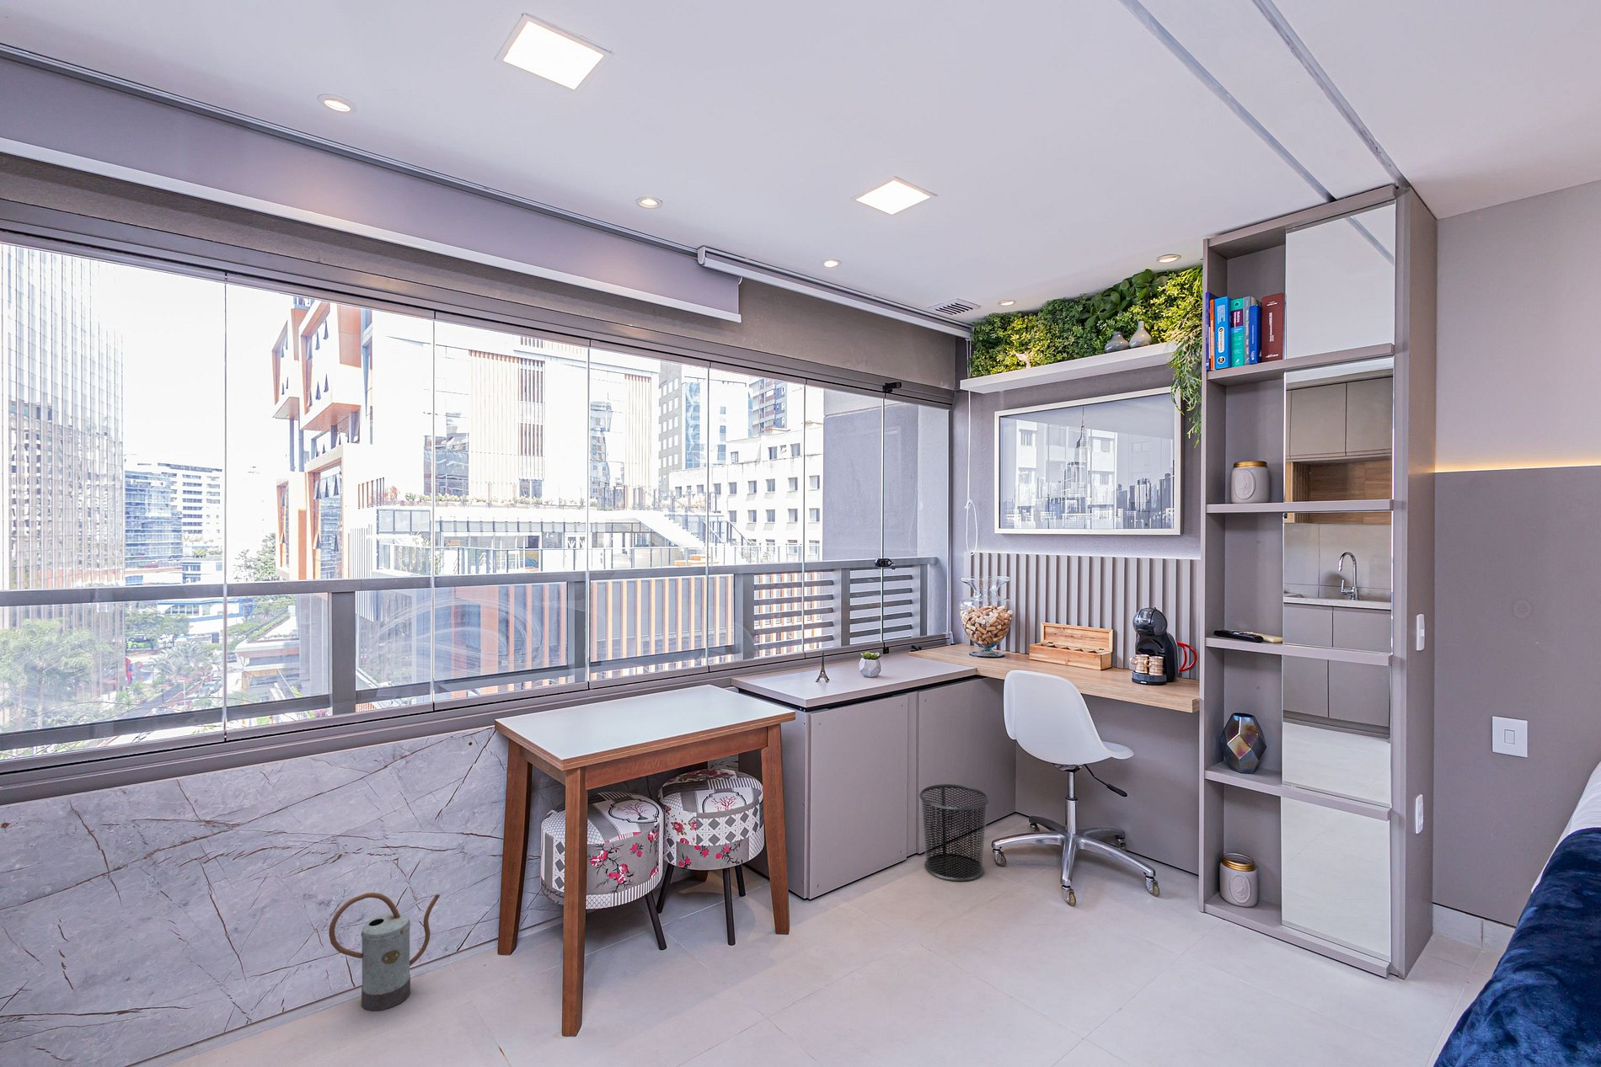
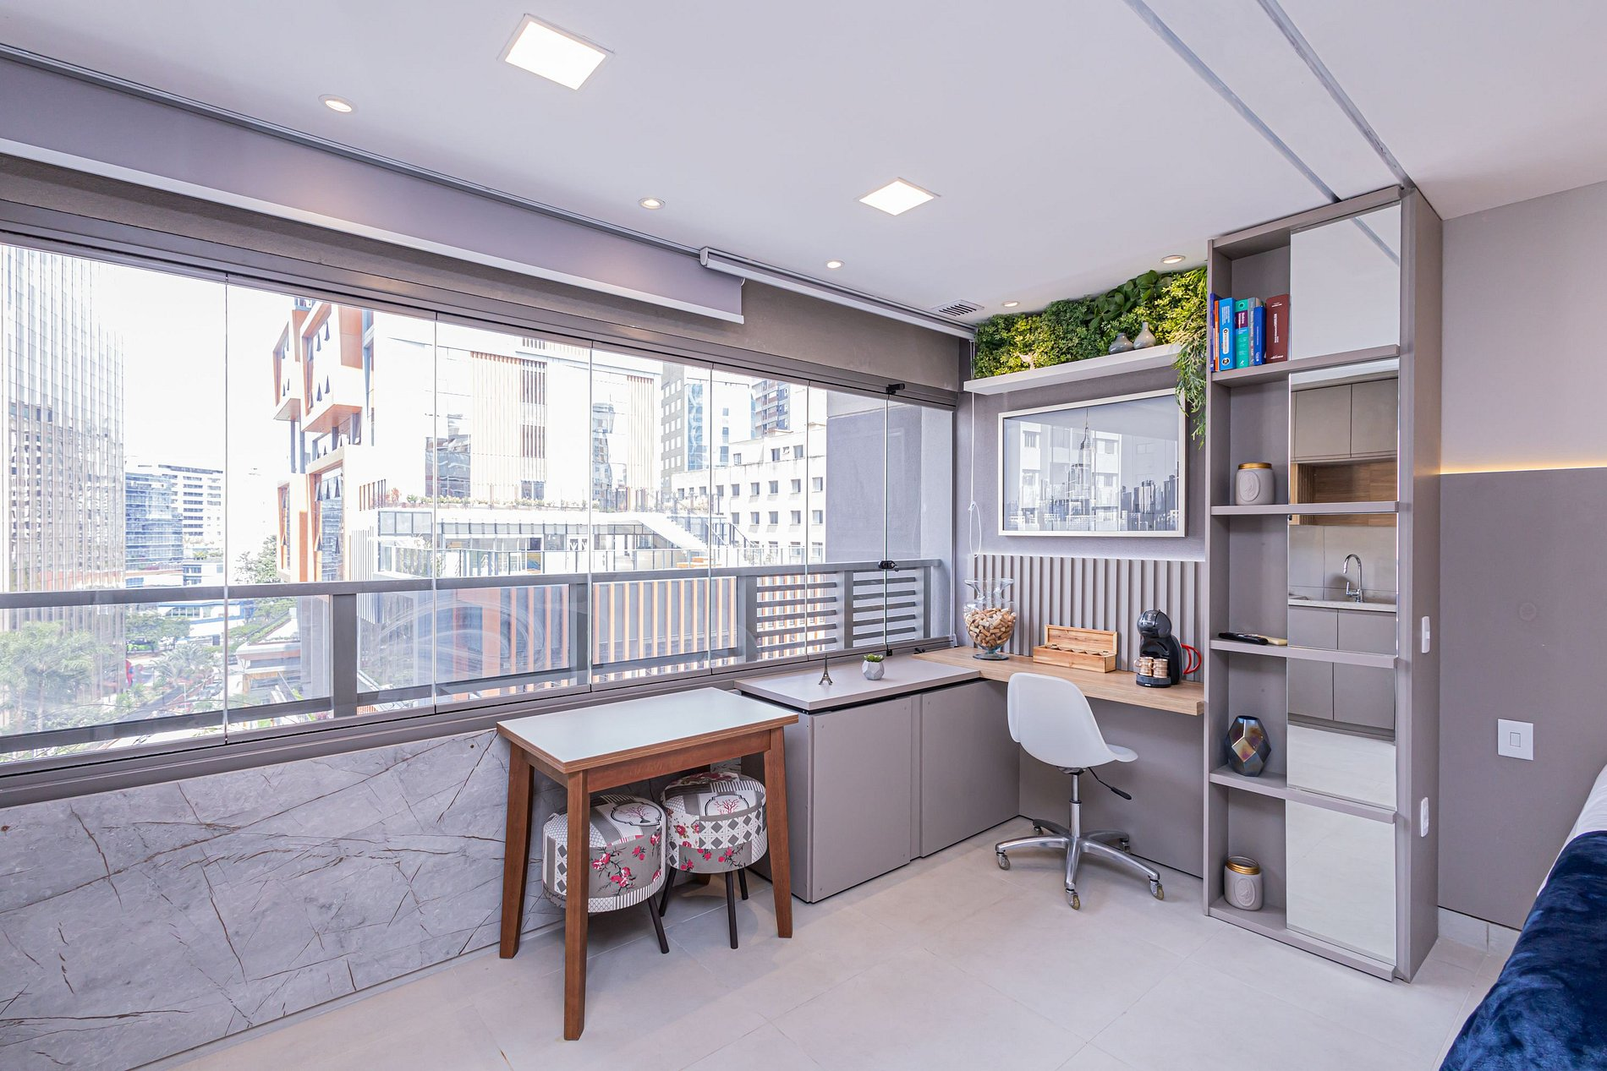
- watering can (387, 942)
- waste bin (953, 831)
